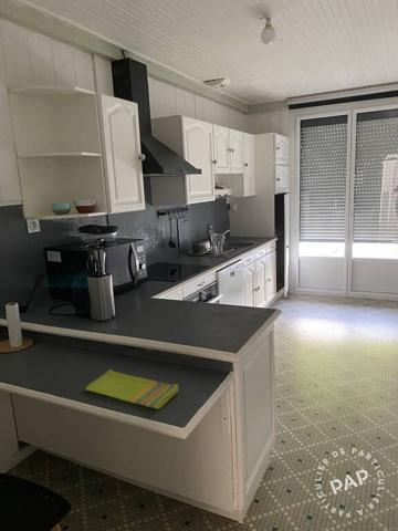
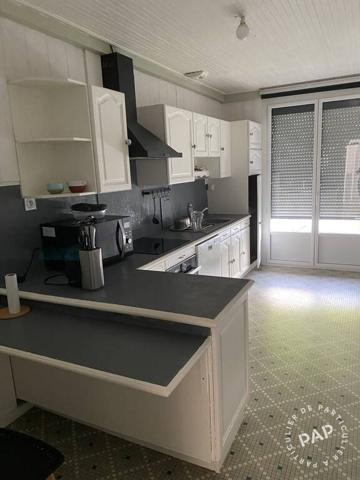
- dish towel (132, 387)
